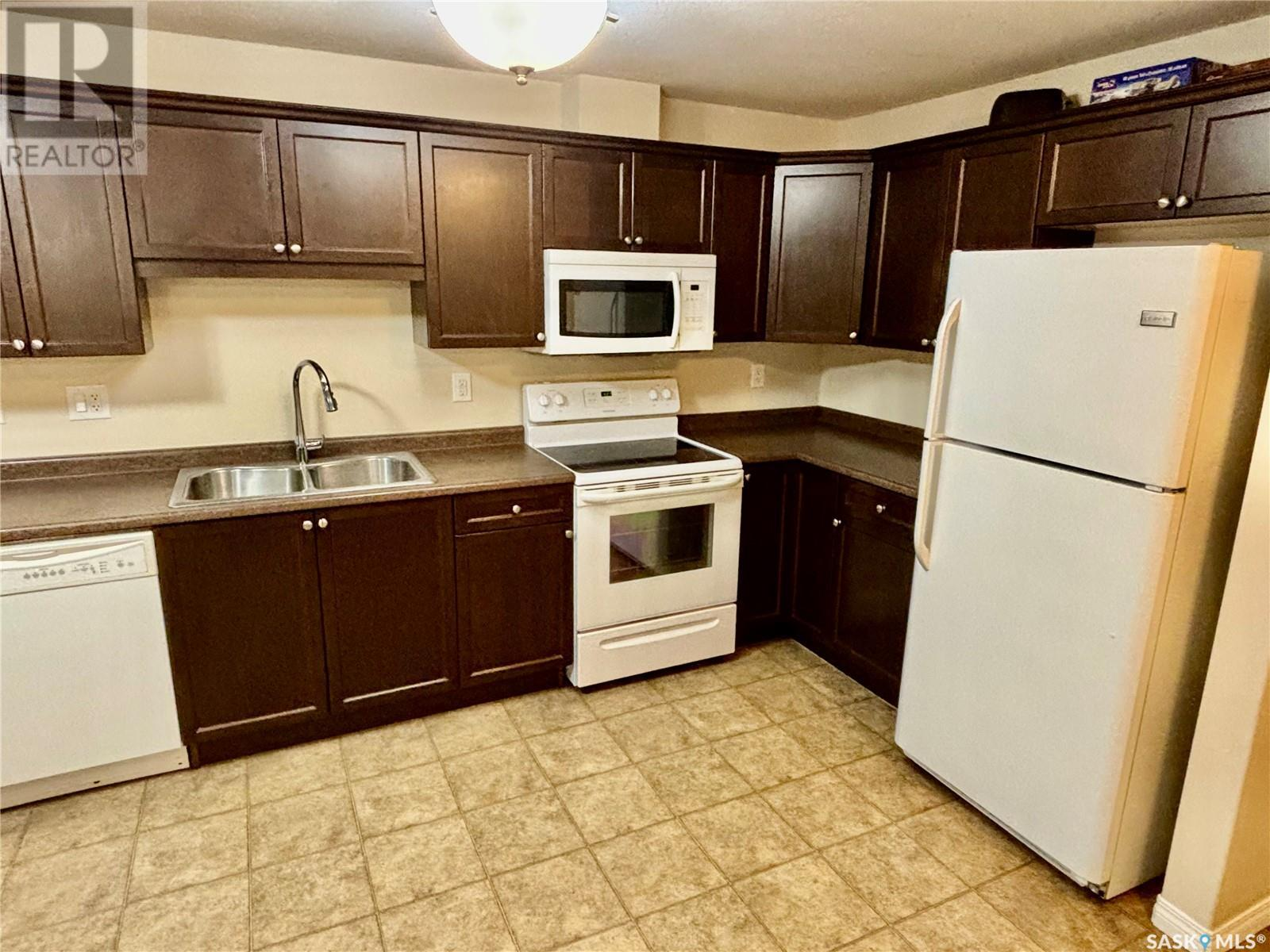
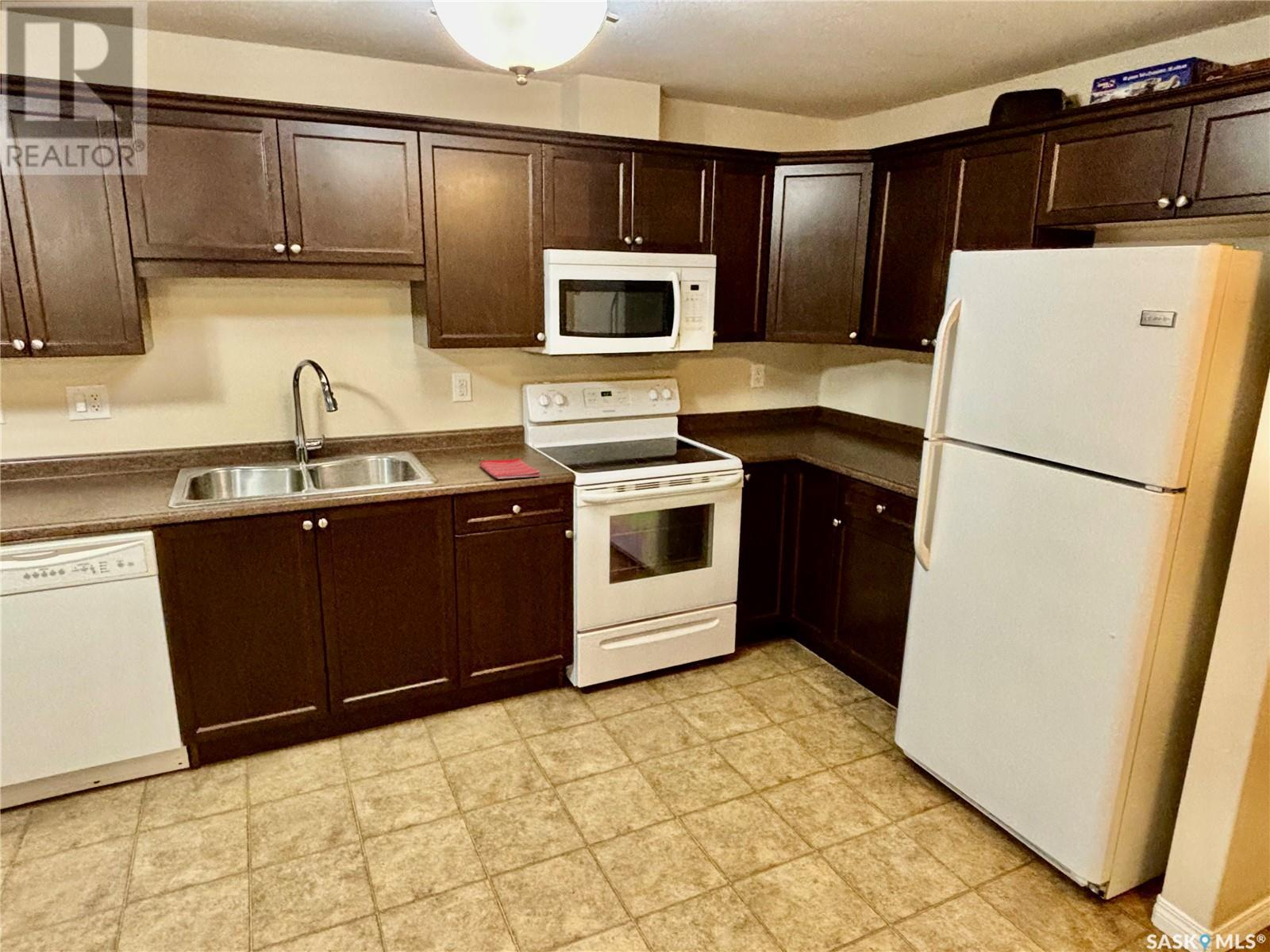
+ dish towel (509, 468)
